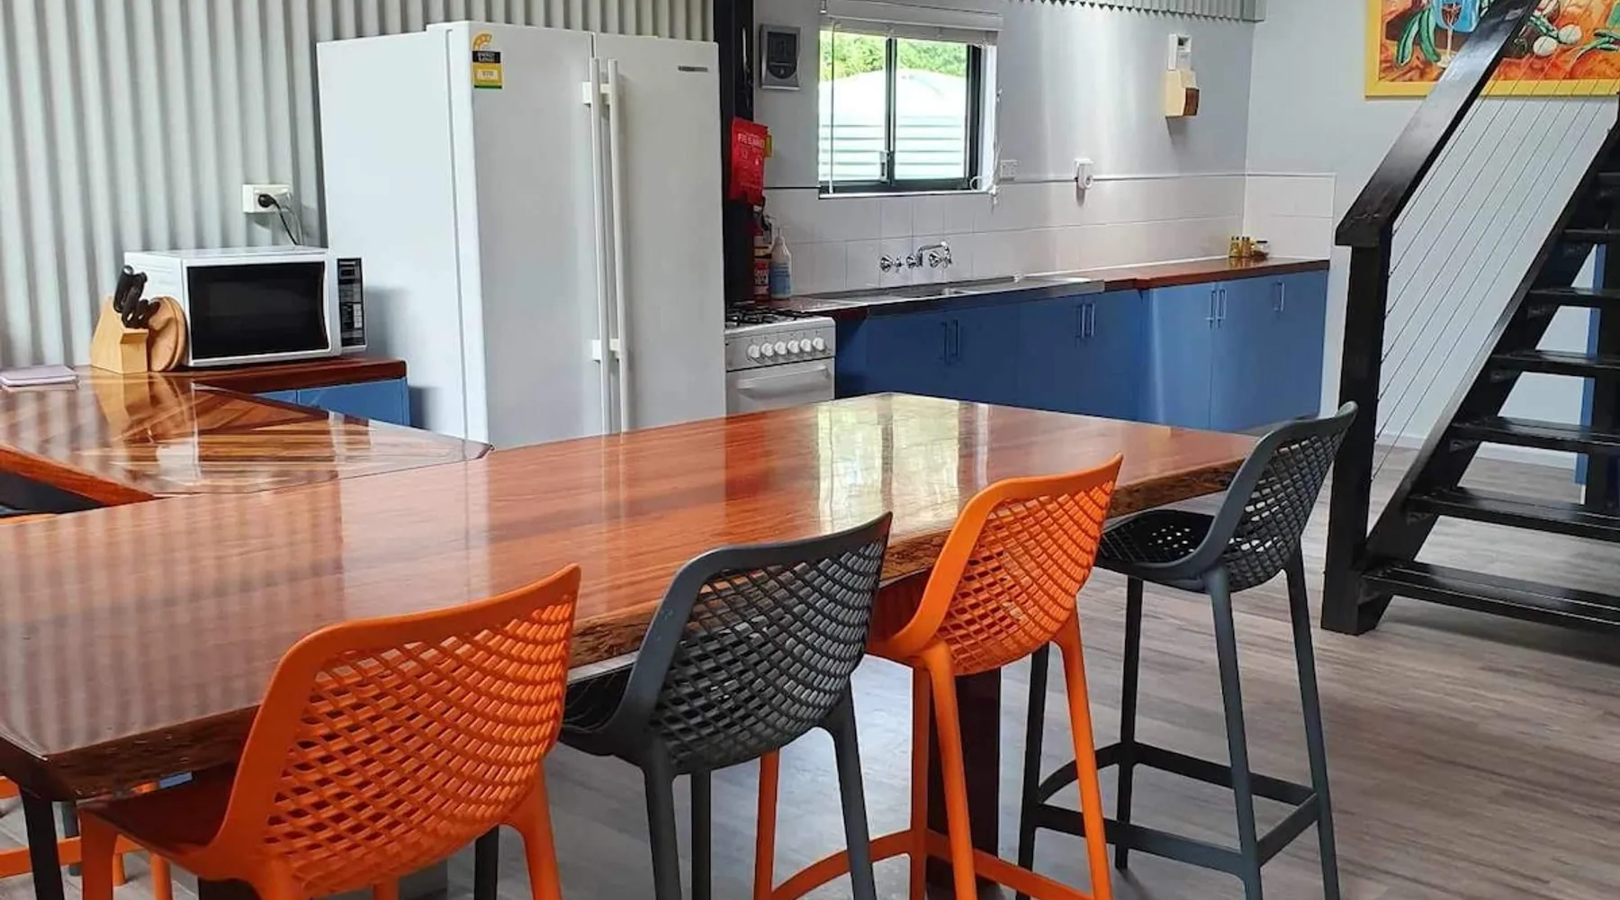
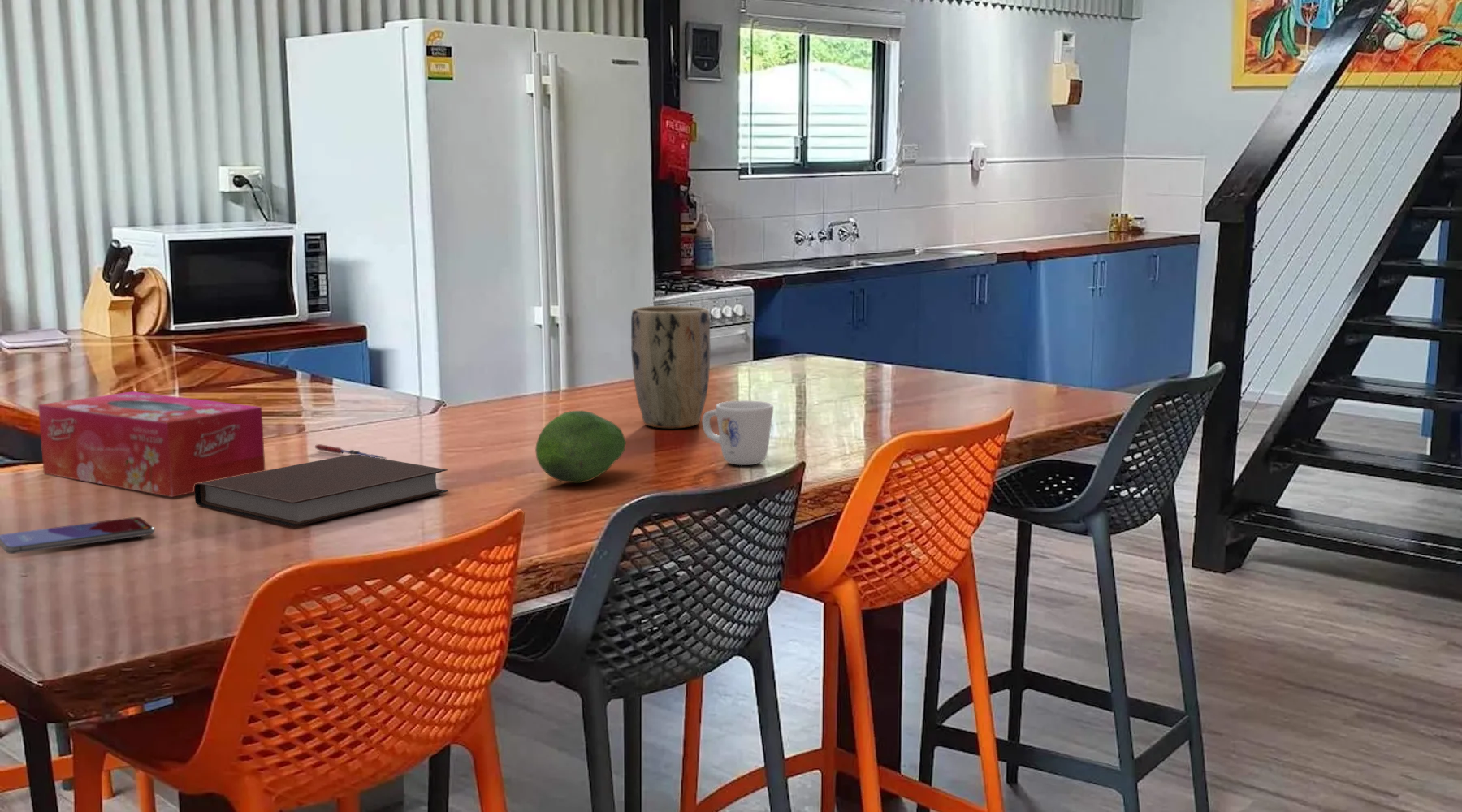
+ plant pot (670, 366)
+ mug (735, 432)
+ smartphone (76, 535)
+ notebook (323, 486)
+ fruit (583, 445)
+ tissue box (151, 440)
+ pen (350, 451)
